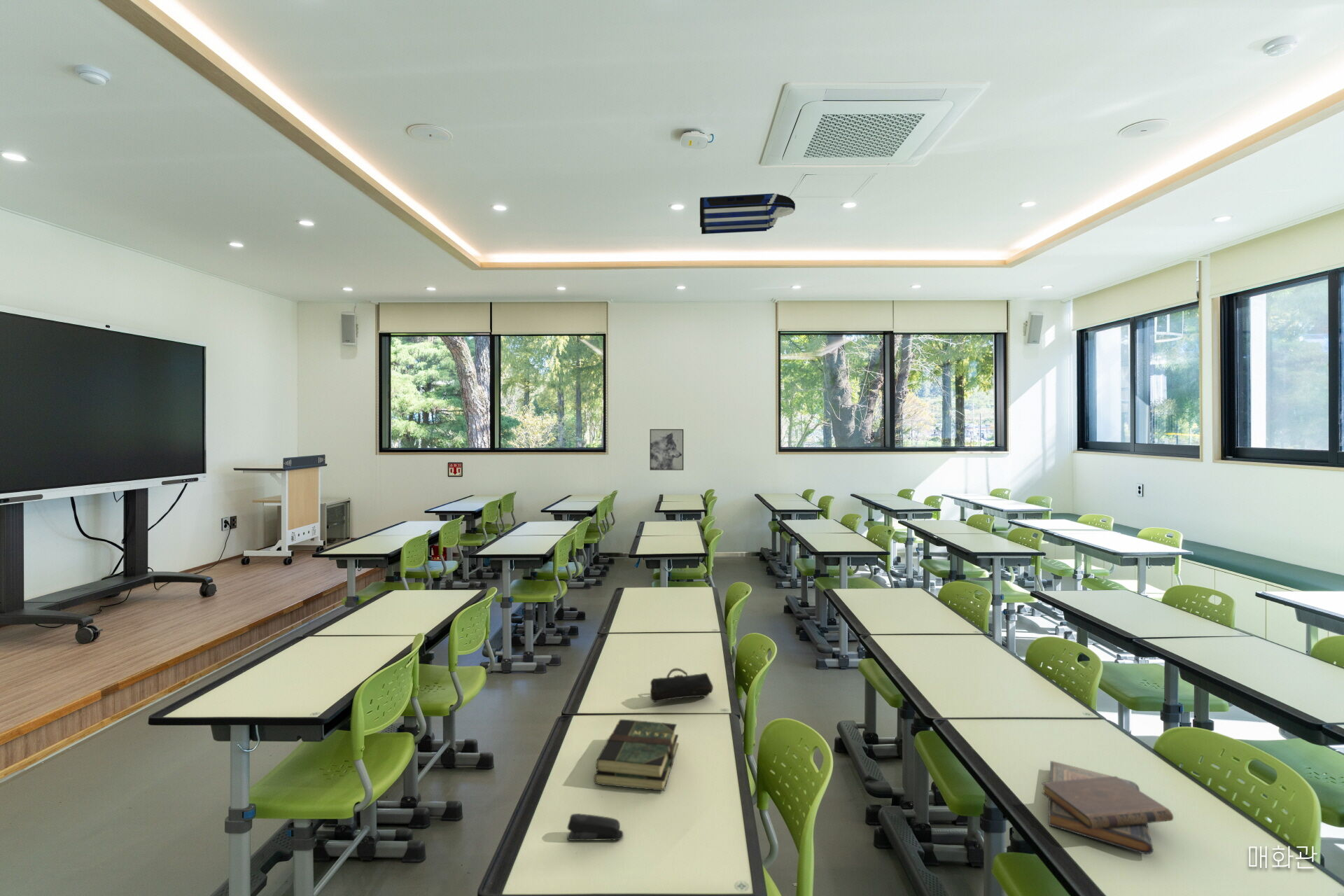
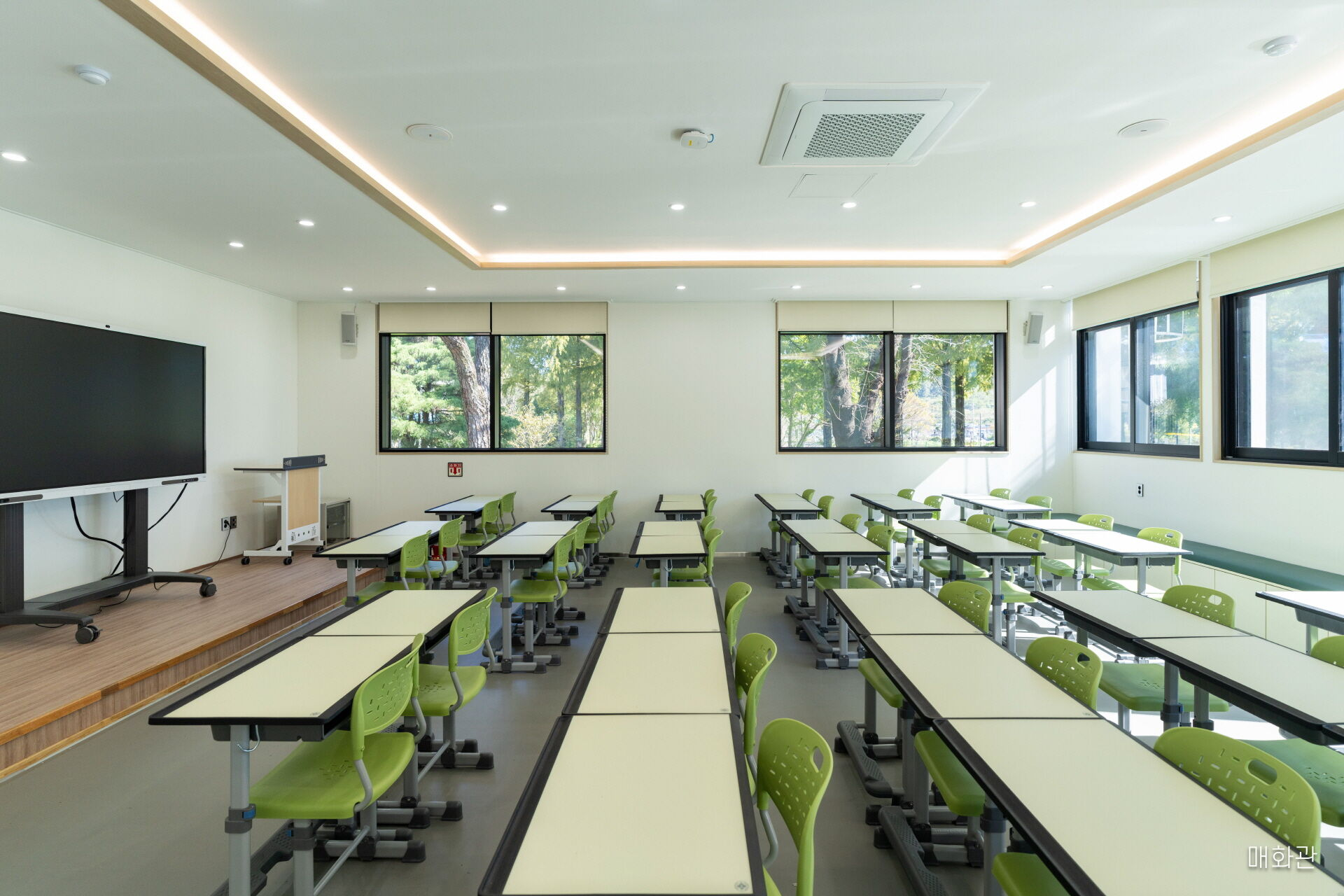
- diary (1104, 802)
- pencil case (681, 686)
- book (638, 751)
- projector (747, 213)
- stapler (595, 826)
- wall art (666, 449)
